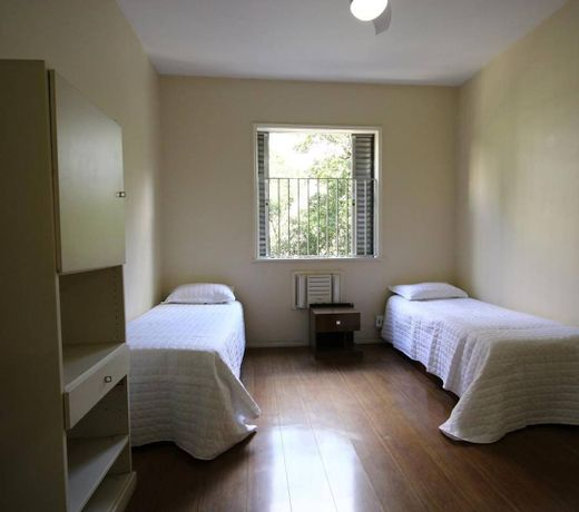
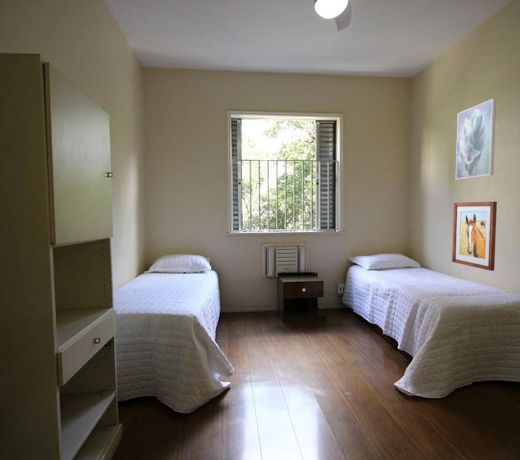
+ wall art (472, 234)
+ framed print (474, 142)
